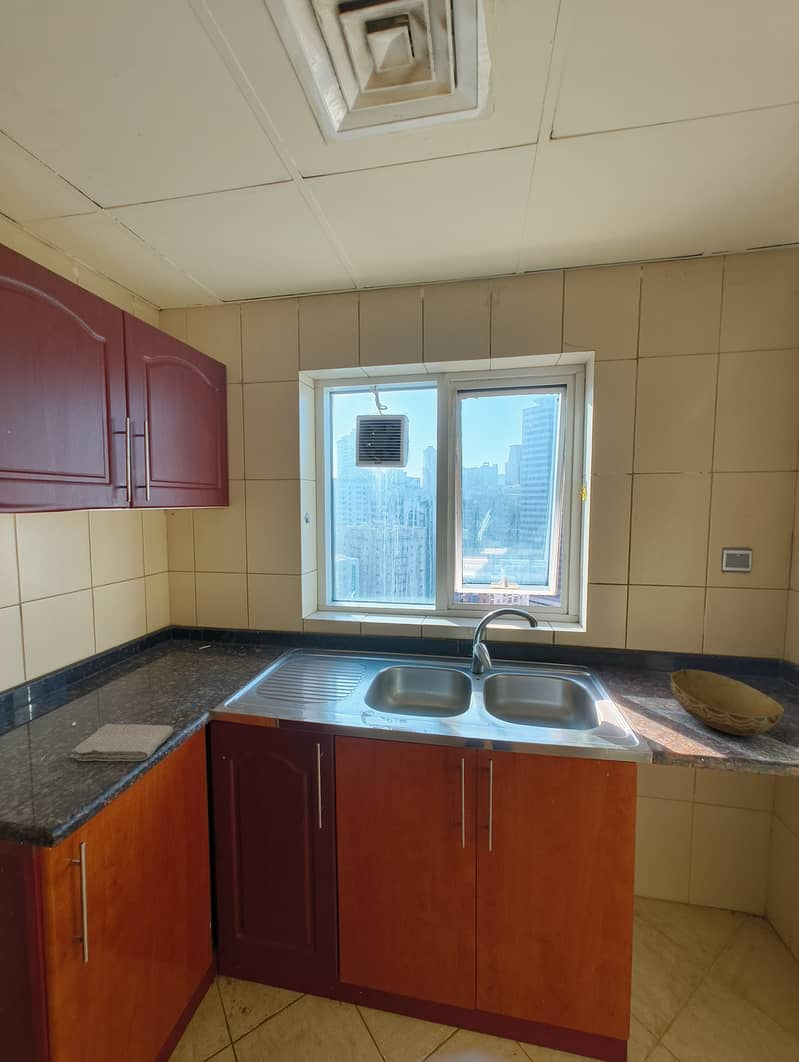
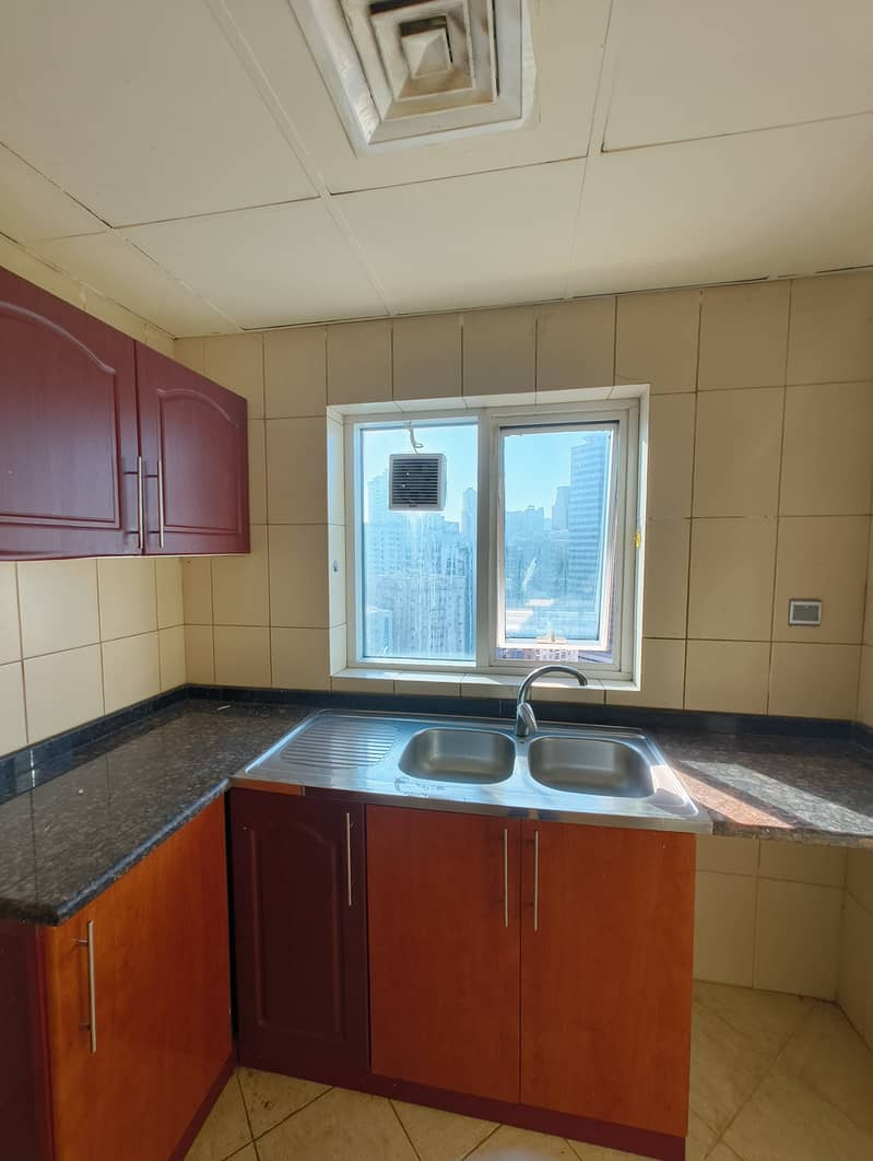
- bowl (722, 706)
- washcloth (124, 740)
